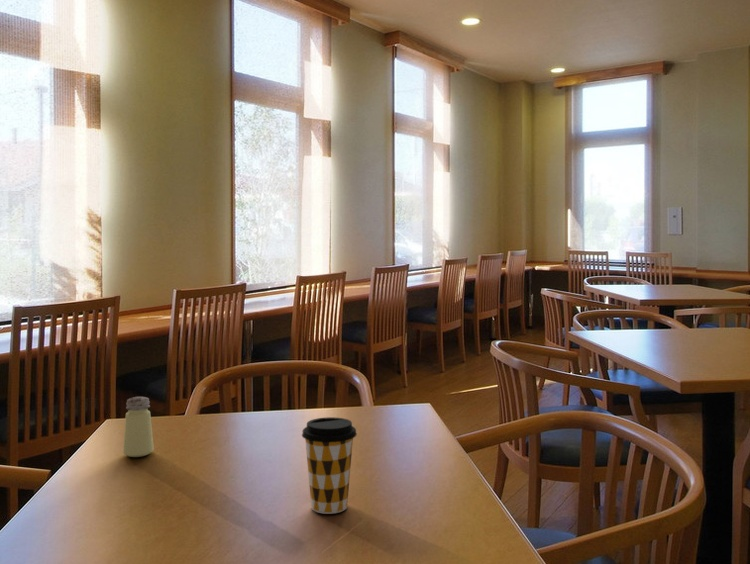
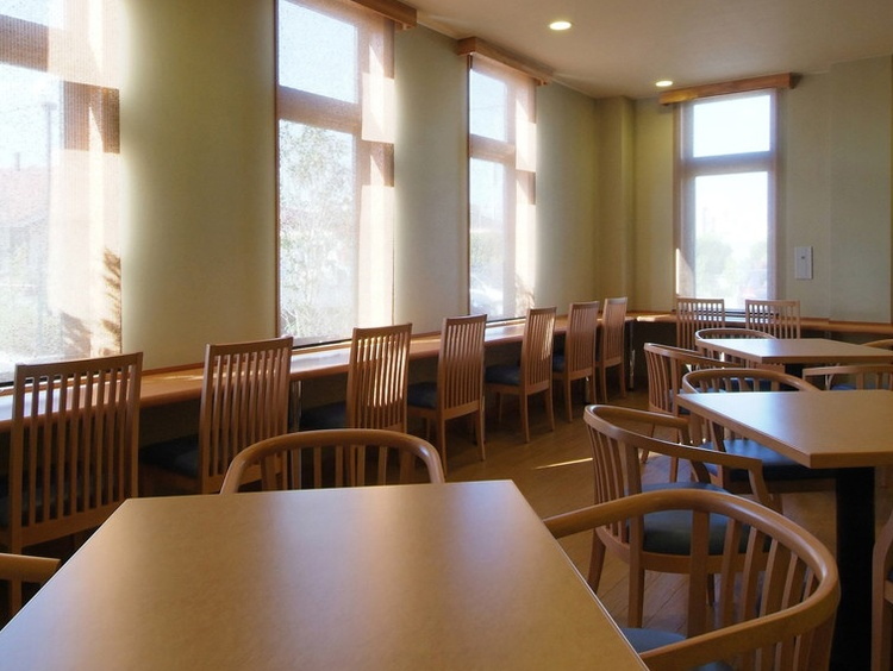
- saltshaker (138, 425)
- coffee cup (329, 464)
